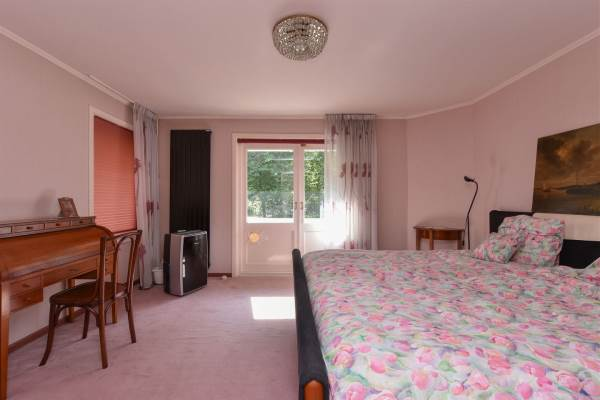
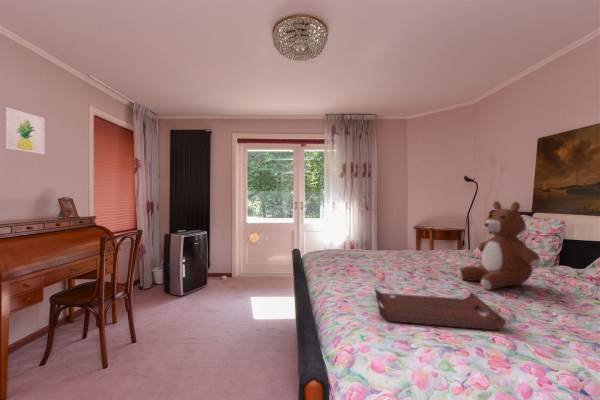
+ teddy bear (495, 242)
+ serving tray (429, 304)
+ wall art (25, 132)
